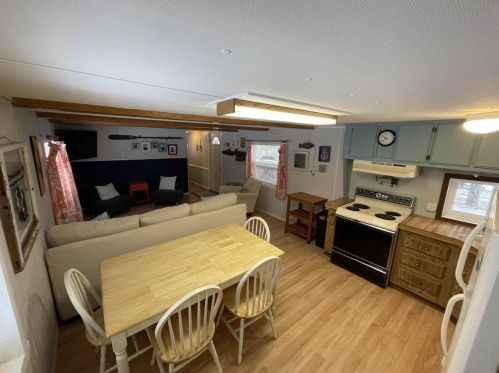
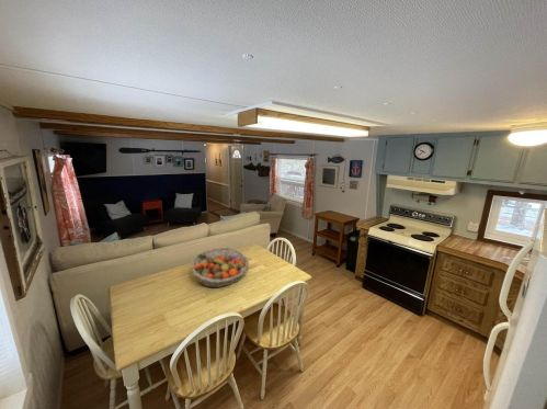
+ fruit basket (220, 266)
